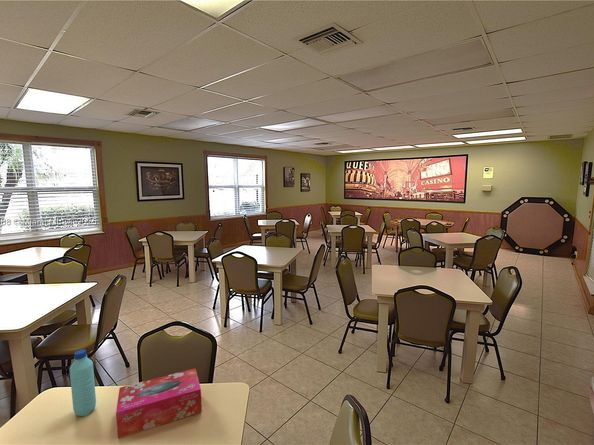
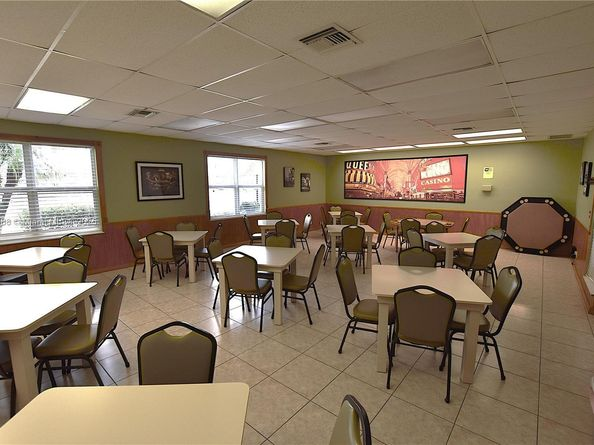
- water bottle (82, 381)
- tissue box (160, 399)
